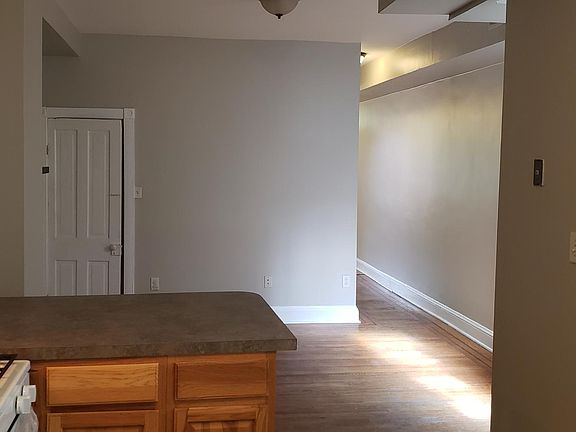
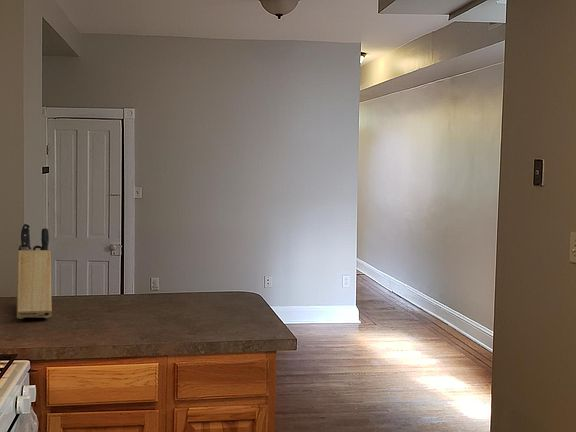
+ knife block (33, 268)
